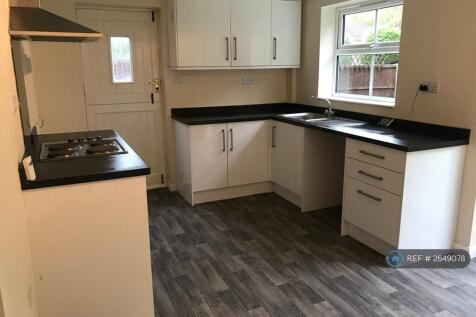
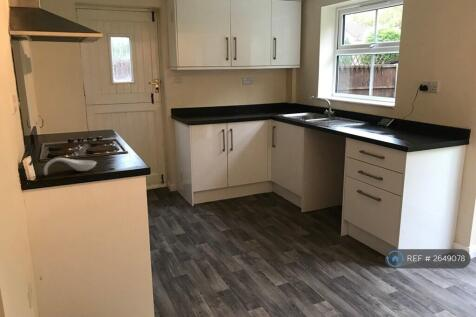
+ spoon rest (70, 164)
